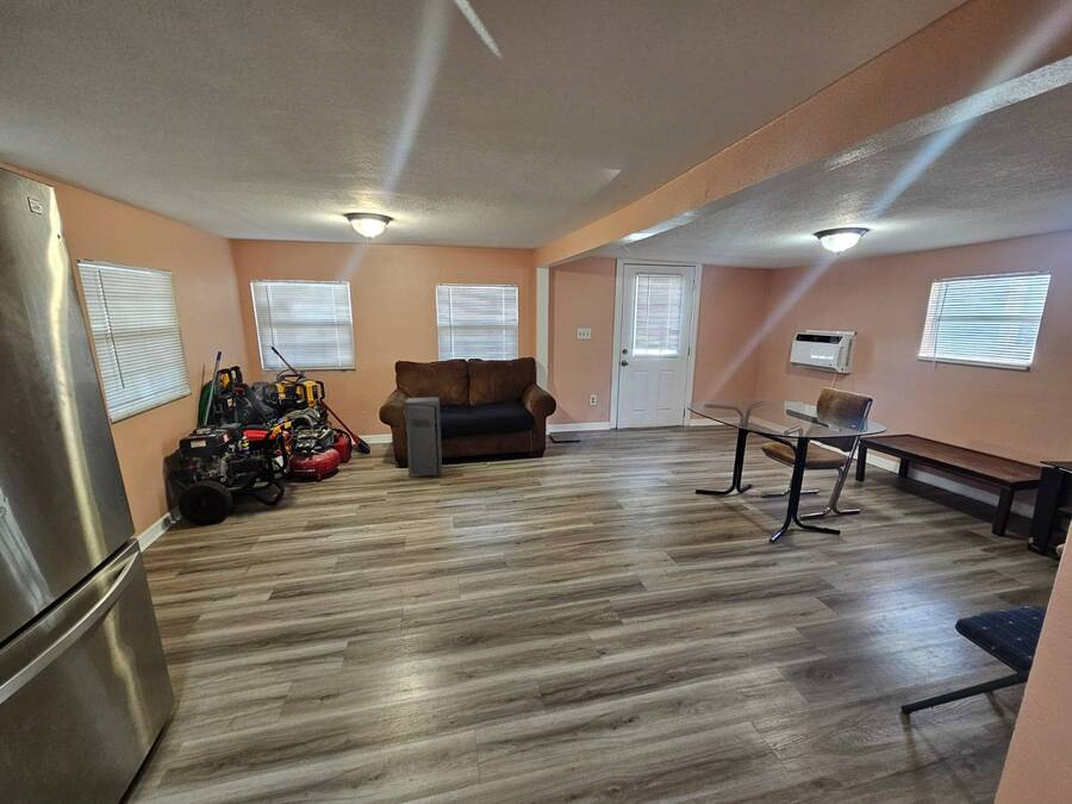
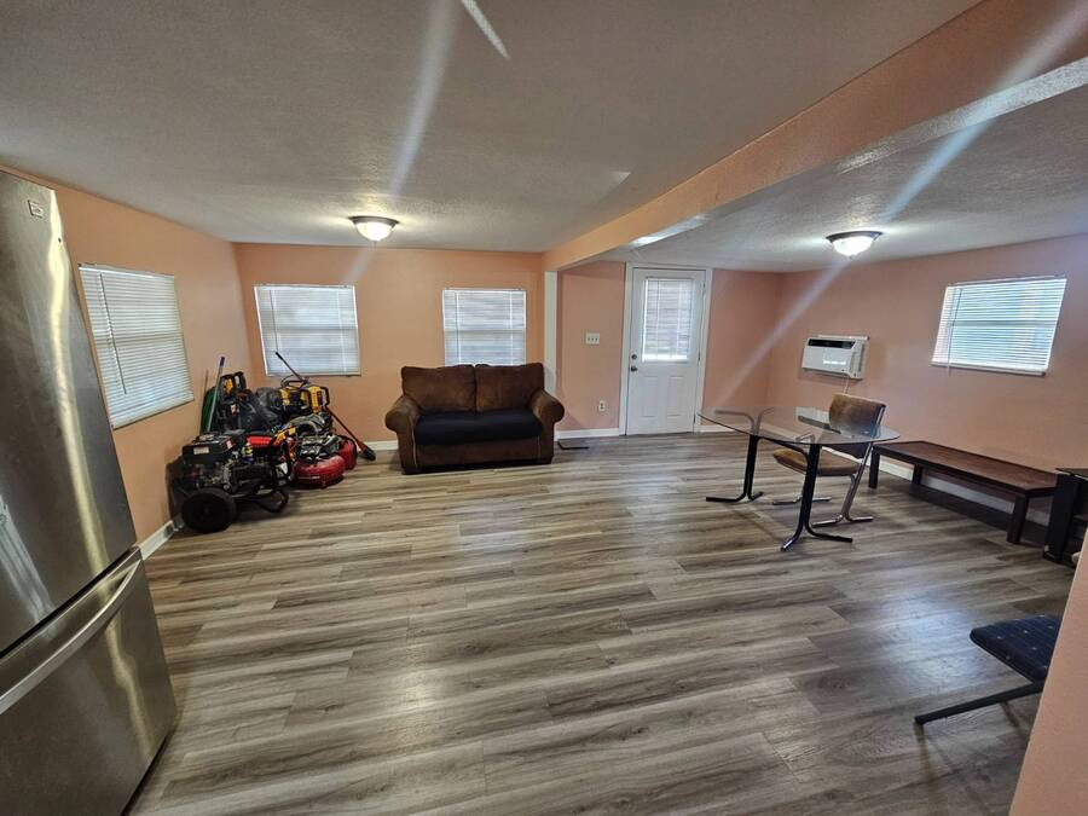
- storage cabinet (424, 437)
